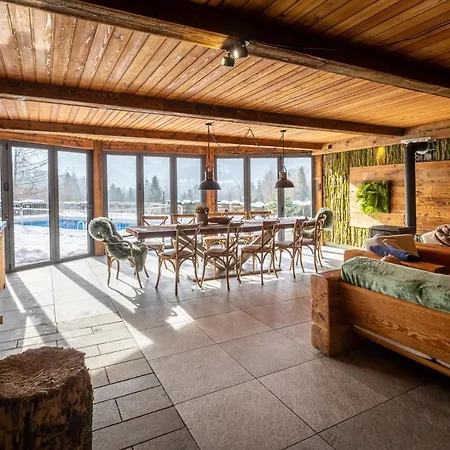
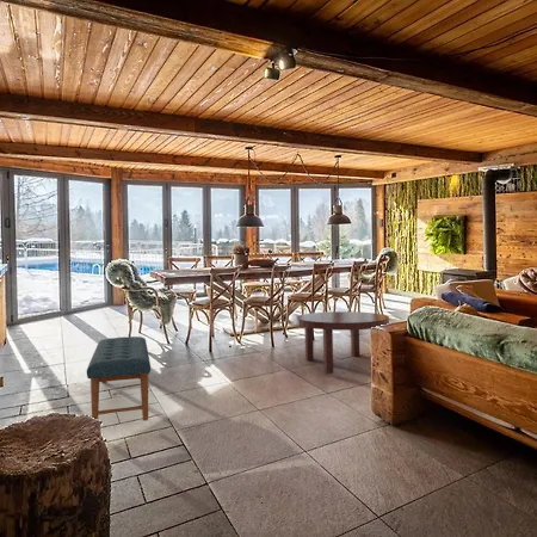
+ bench (121, 372)
+ coffee table (351, 340)
